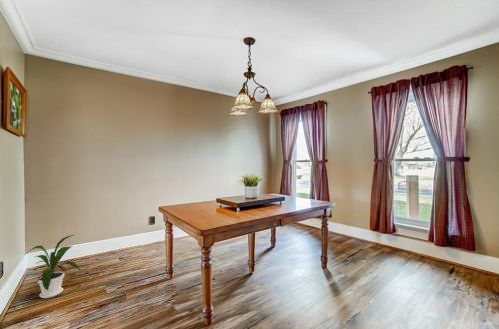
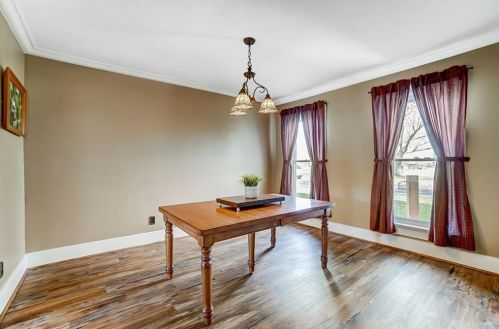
- house plant (52, 265)
